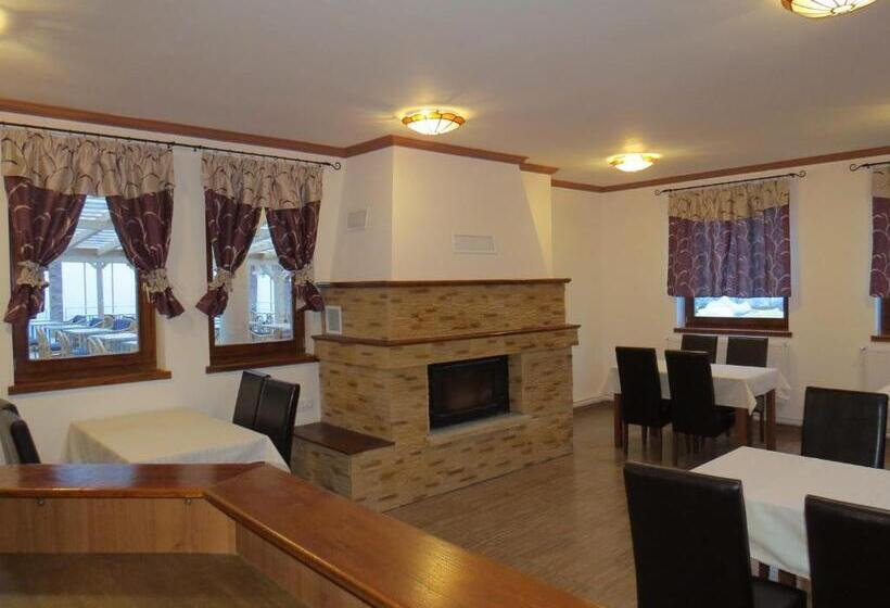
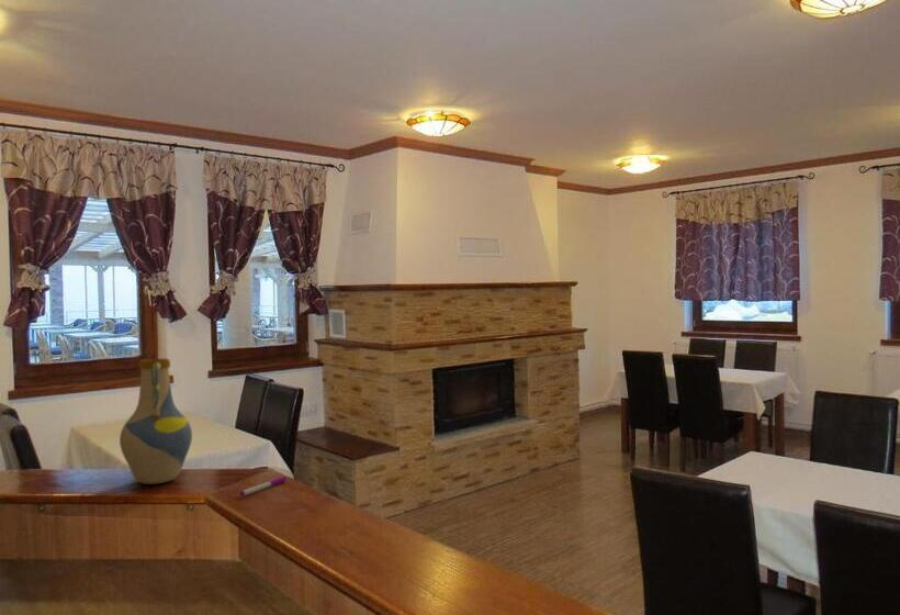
+ vase (156, 420)
+ pen (263, 485)
